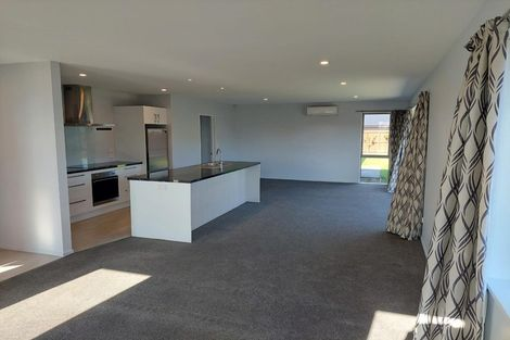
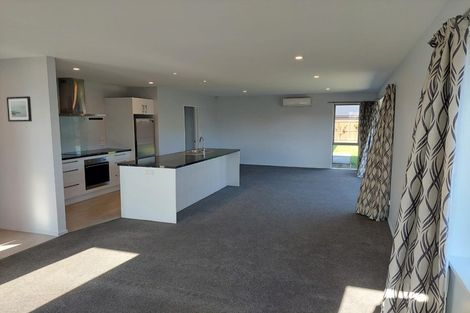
+ wall art (19, 109)
